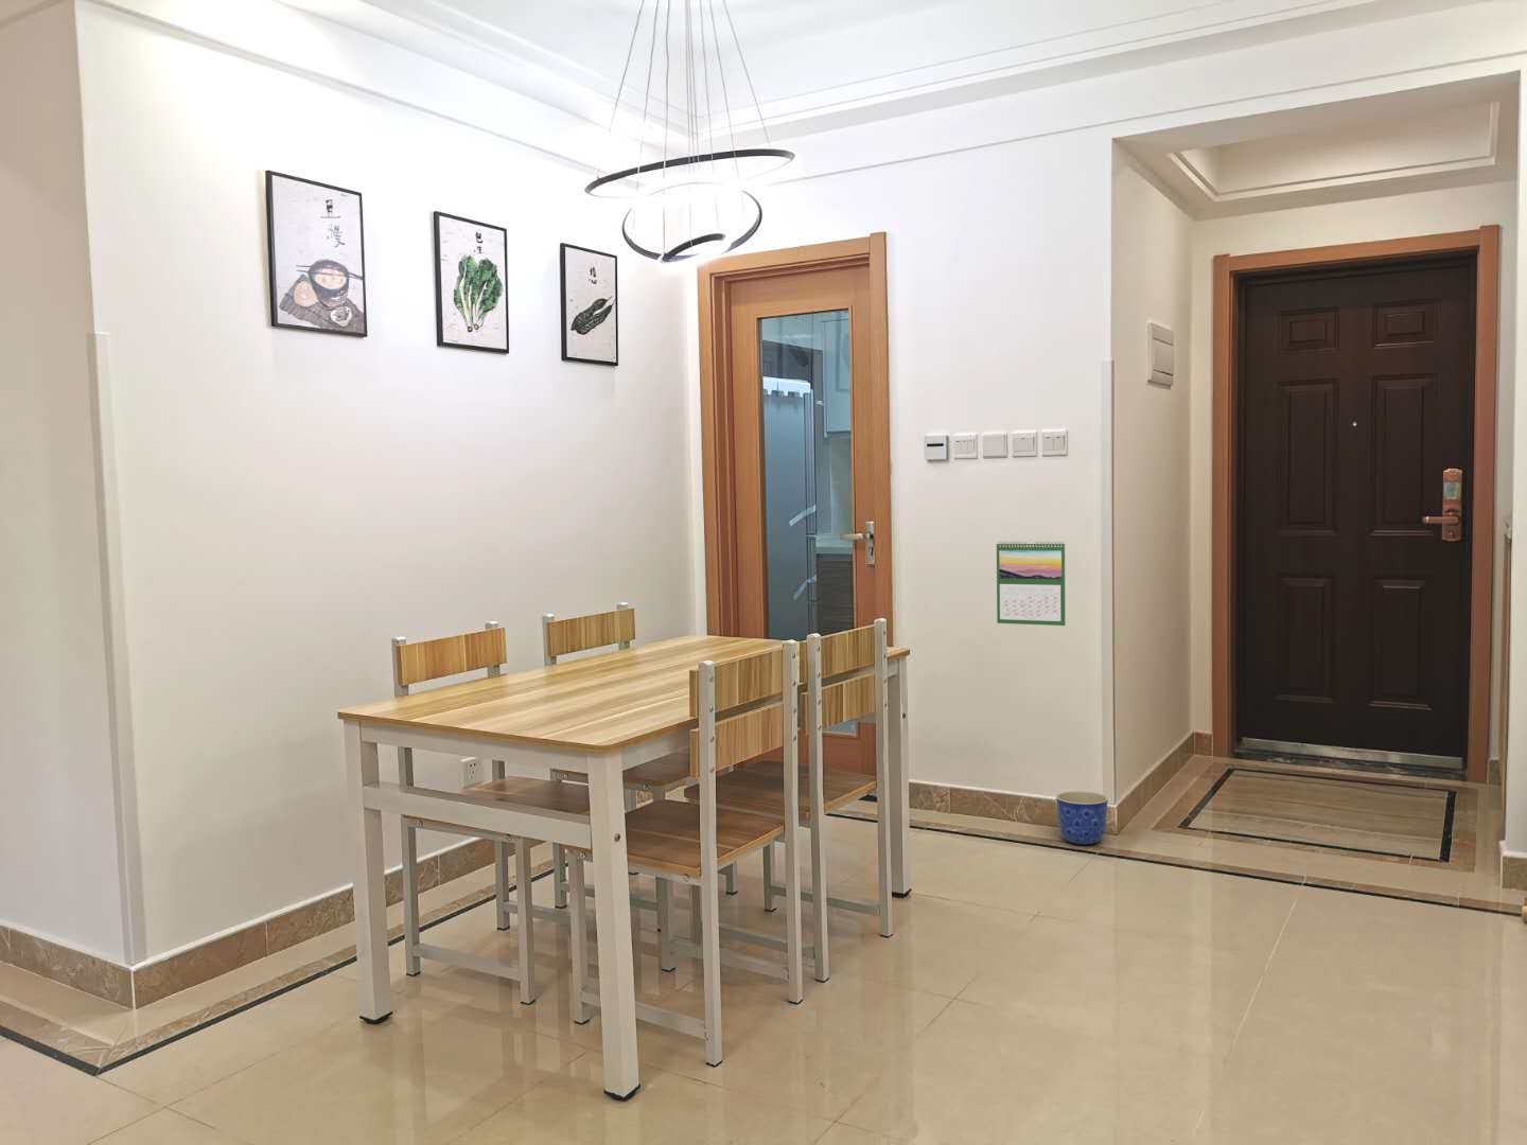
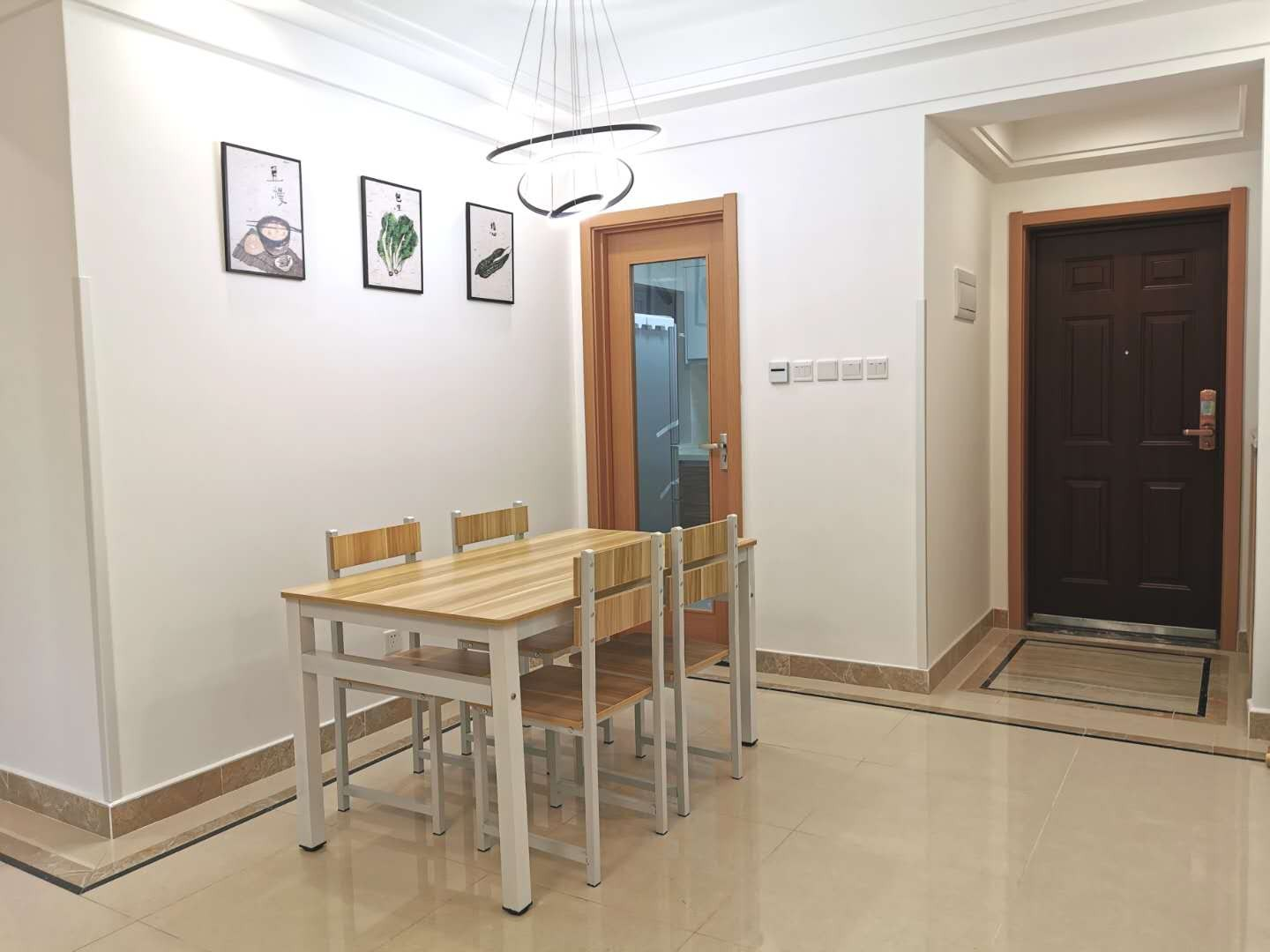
- planter (1082, 819)
- calendar (1029, 582)
